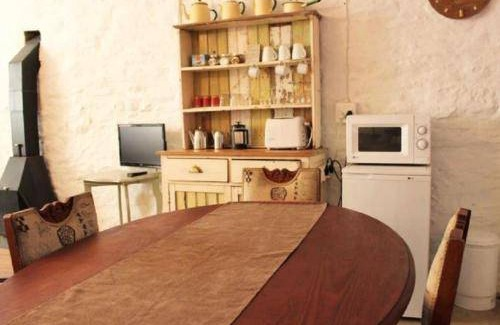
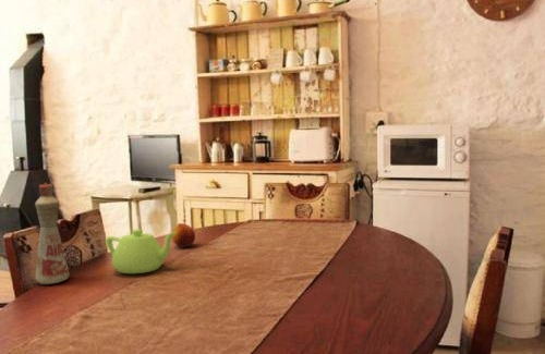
+ teapot (141, 249)
+ bottle (49, 232)
+ fruit (183, 234)
